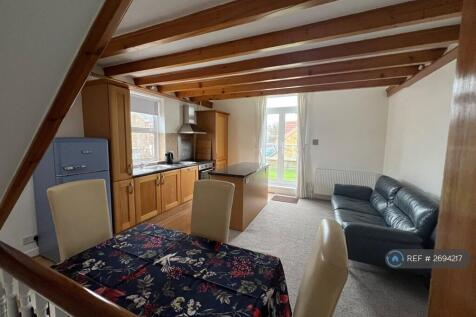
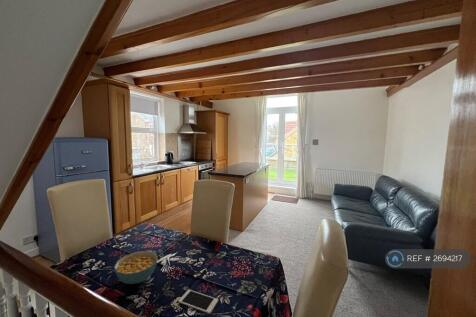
+ cereal bowl (137, 270)
+ cell phone (198, 300)
